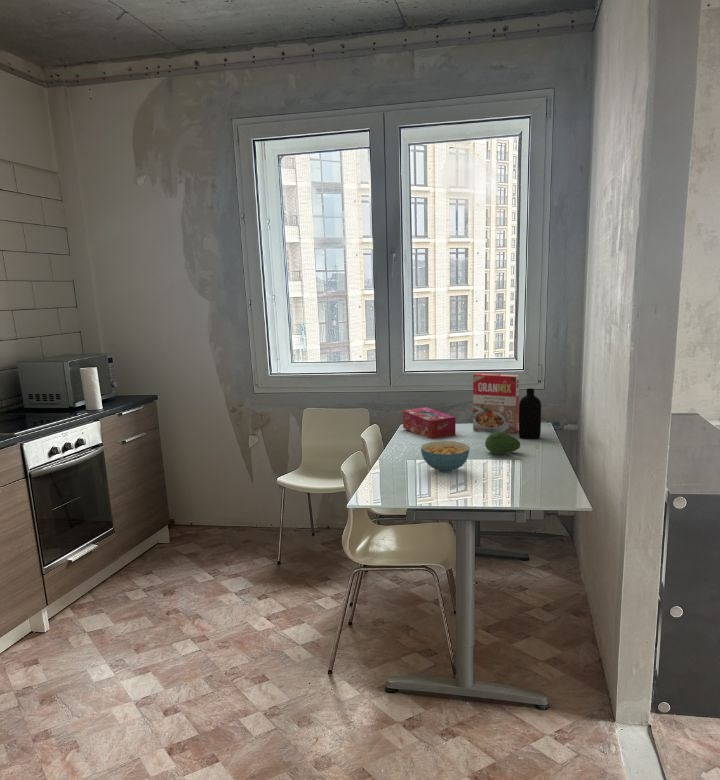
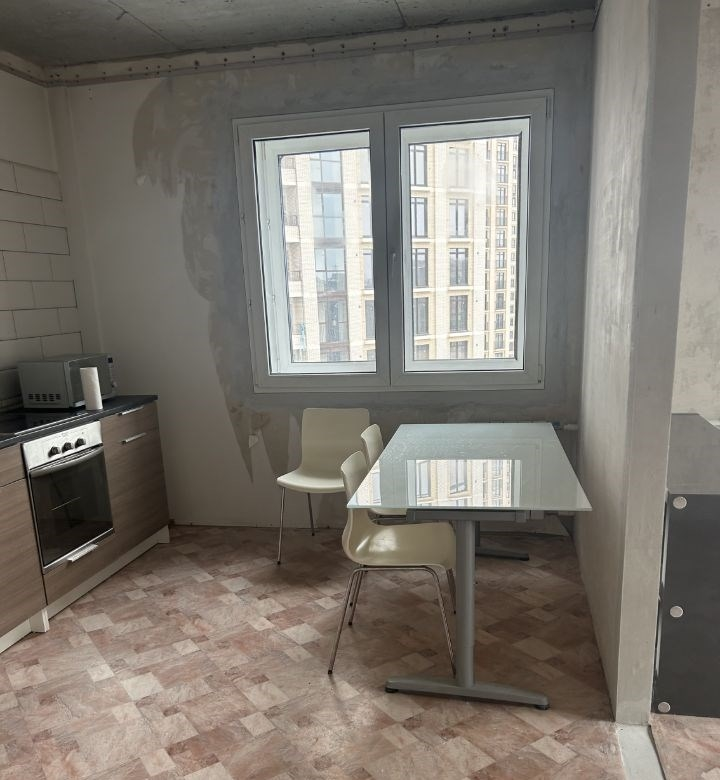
- cereal bowl (445, 458)
- tissue box (428, 422)
- cereal box (495, 403)
- fruit (502, 443)
- bottle (529, 413)
